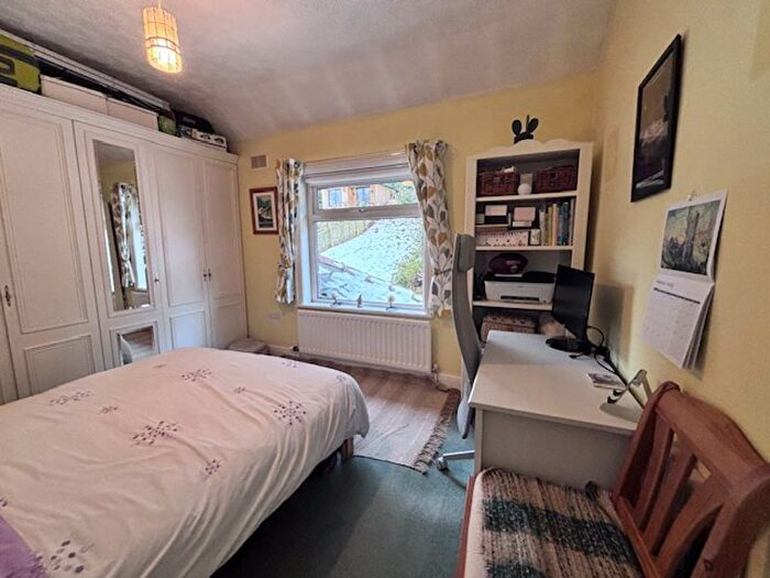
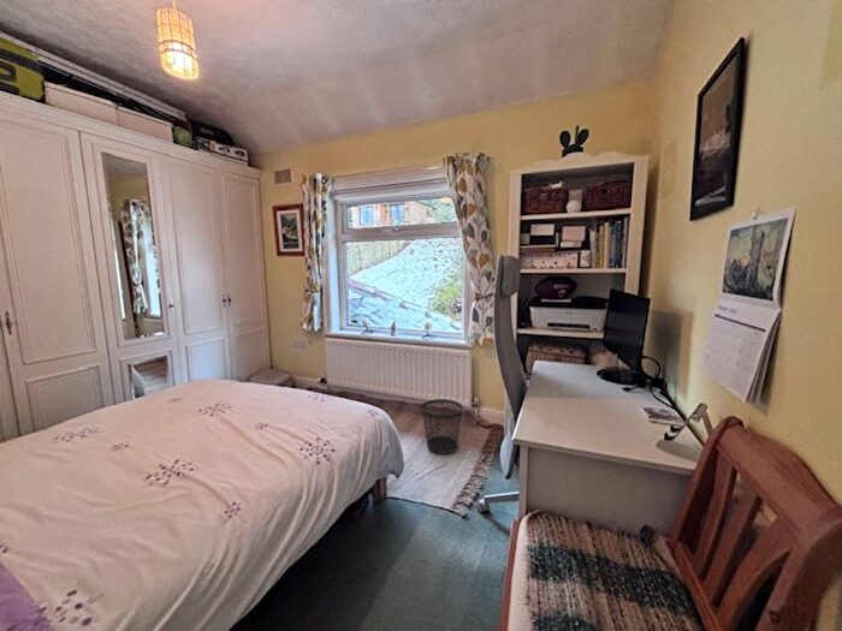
+ wastebasket (441, 425)
